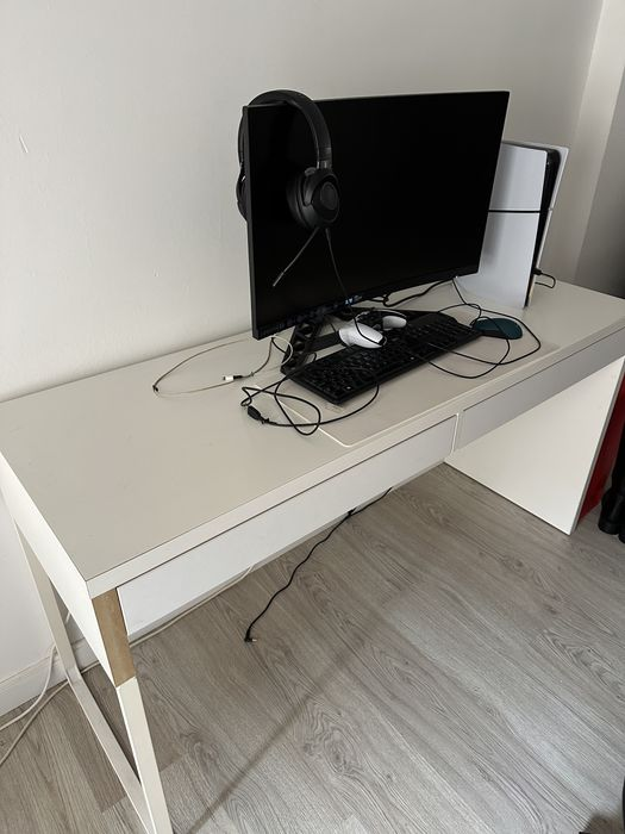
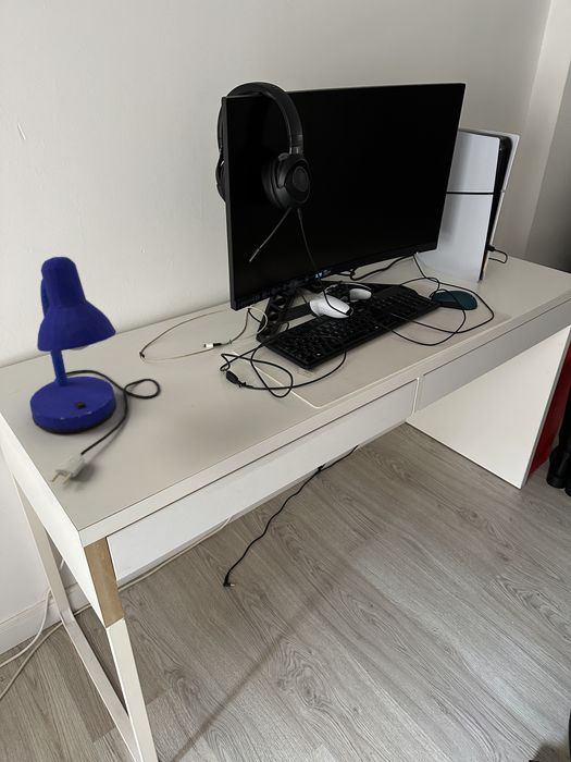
+ desk lamp (84, 335)
